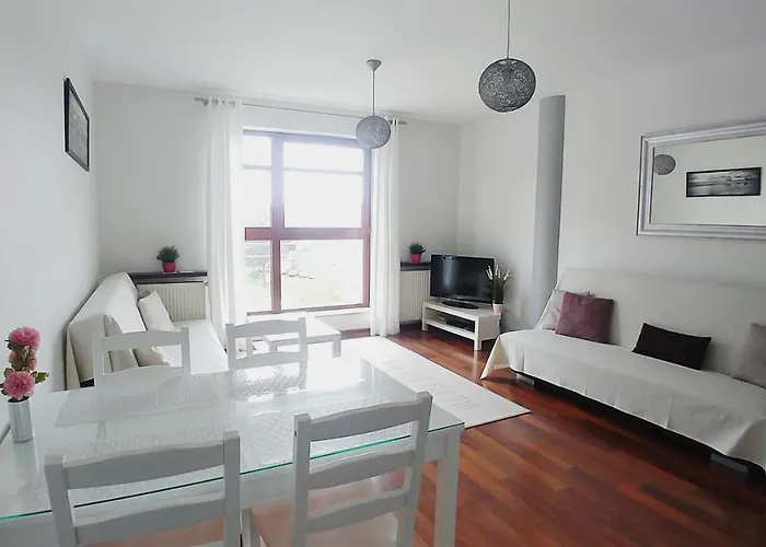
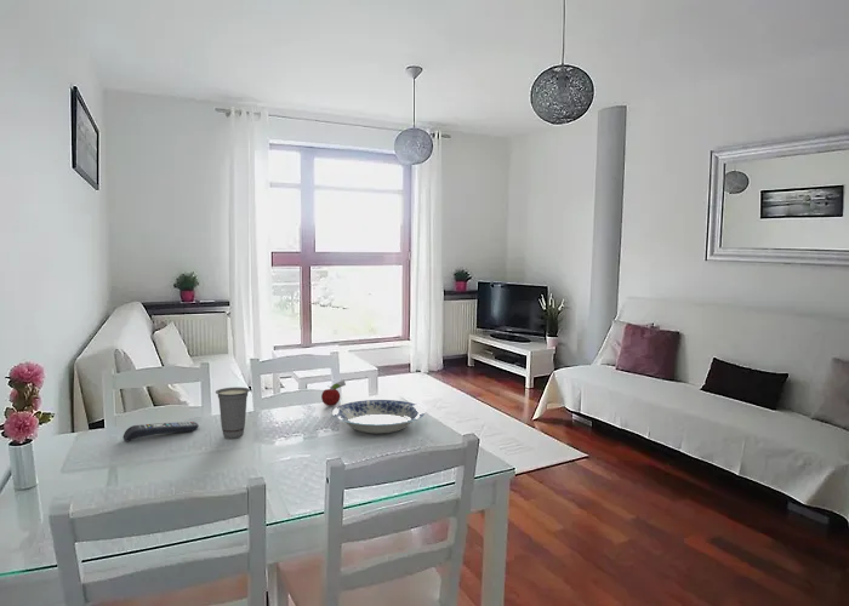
+ plate (378, 418)
+ cup (233, 413)
+ remote control (161, 429)
+ fruit (332, 393)
